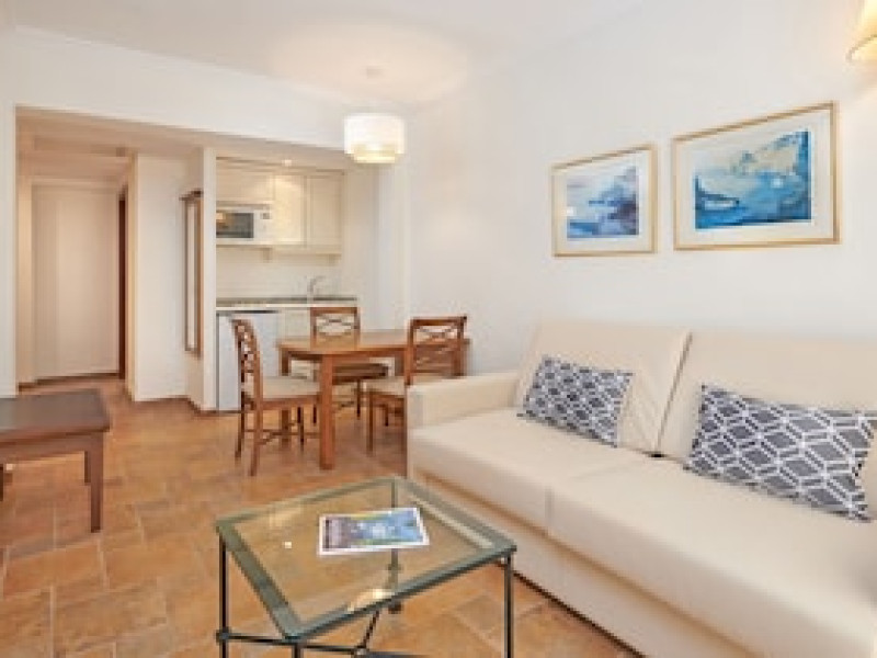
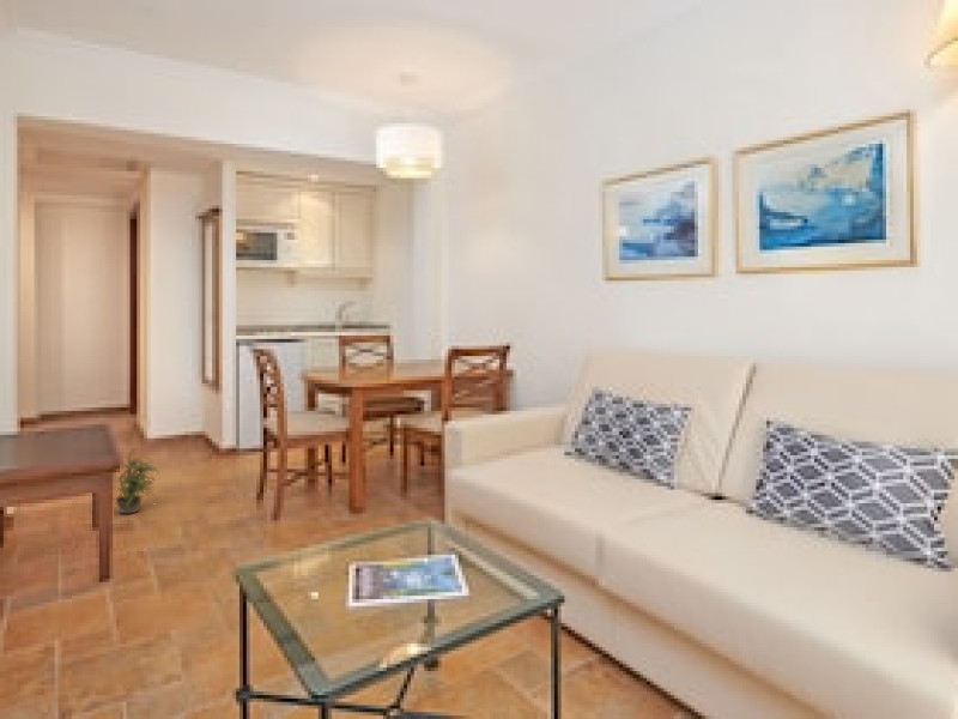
+ potted plant (134, 479)
